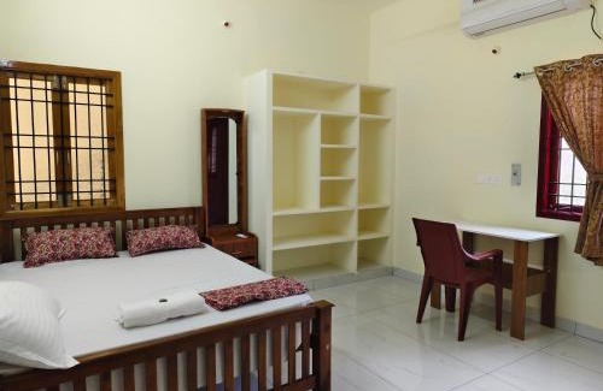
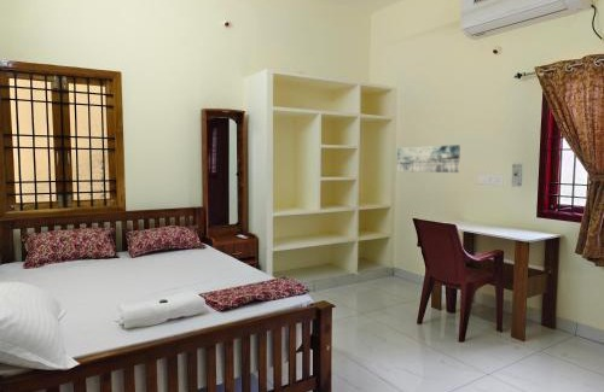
+ wall art (425, 159)
